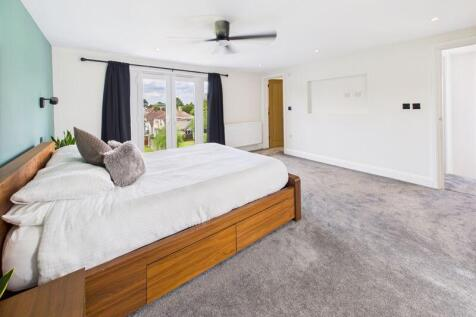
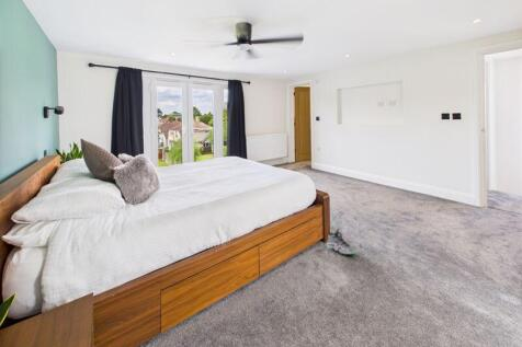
+ sneaker (340, 240)
